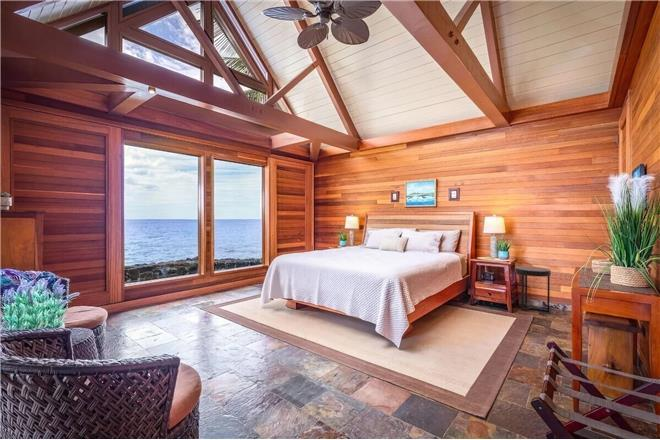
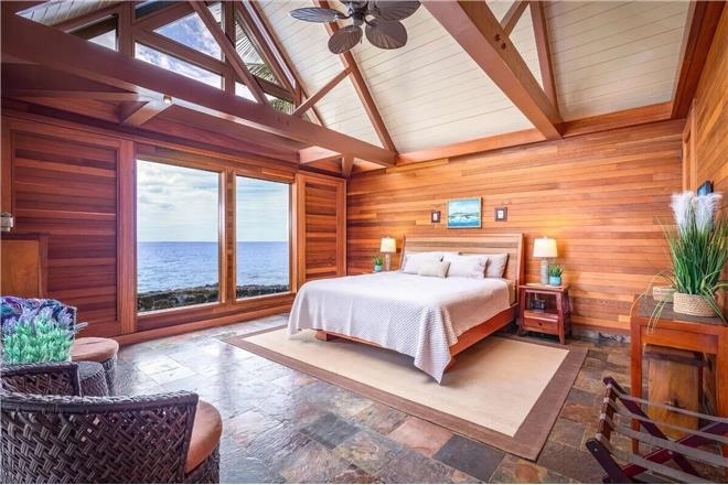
- side table (526, 288)
